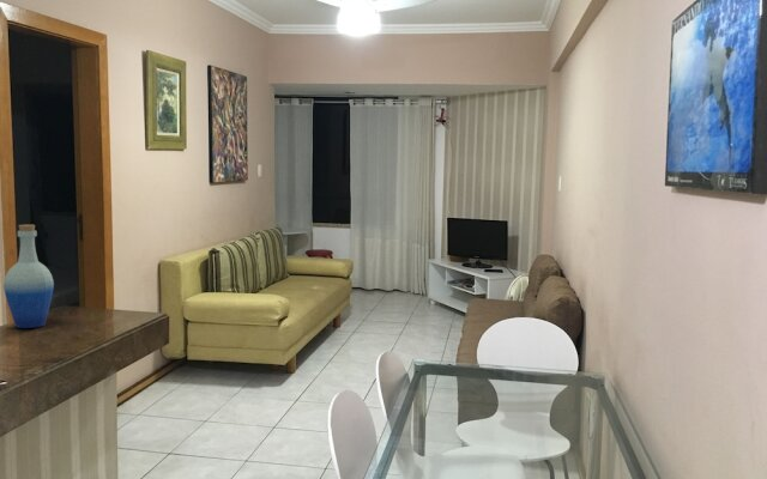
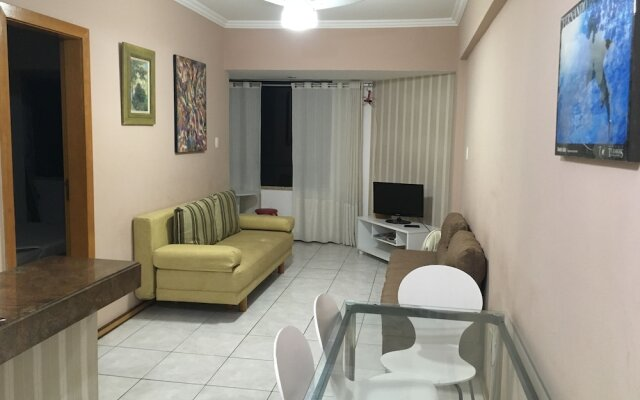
- bottle (28, 275)
